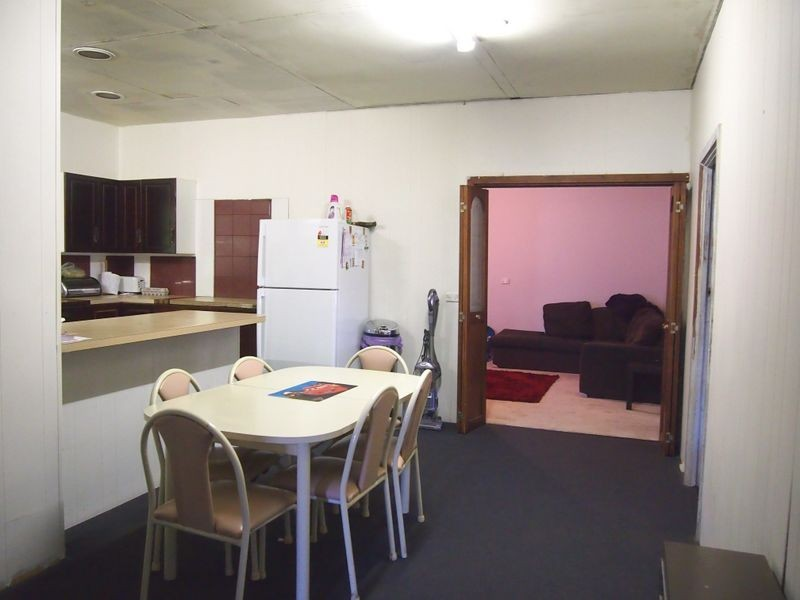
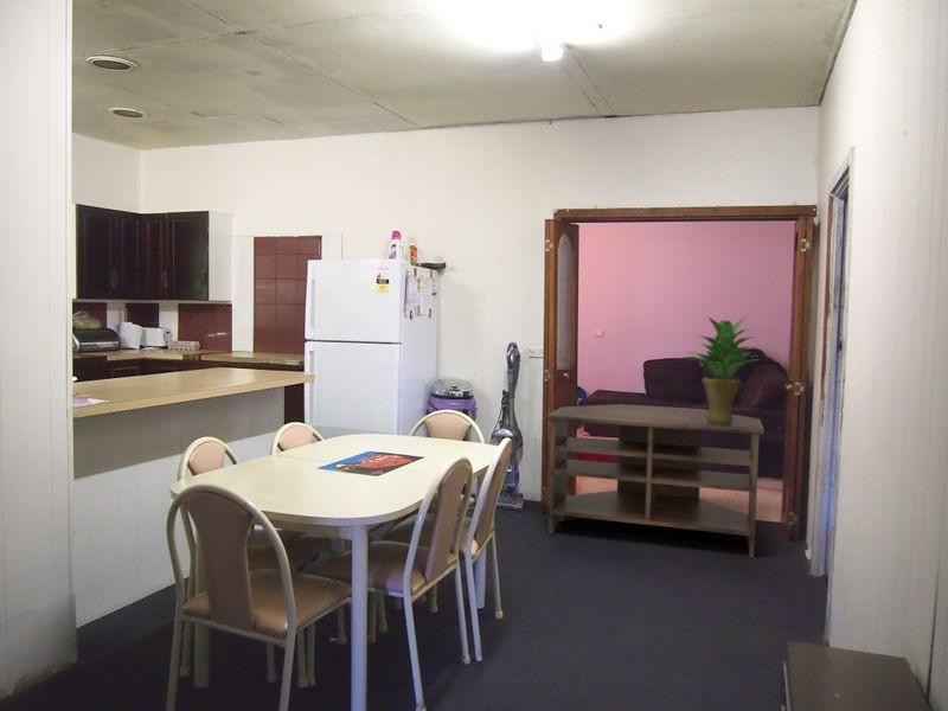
+ potted plant (722, 367)
+ tv stand (654, 470)
